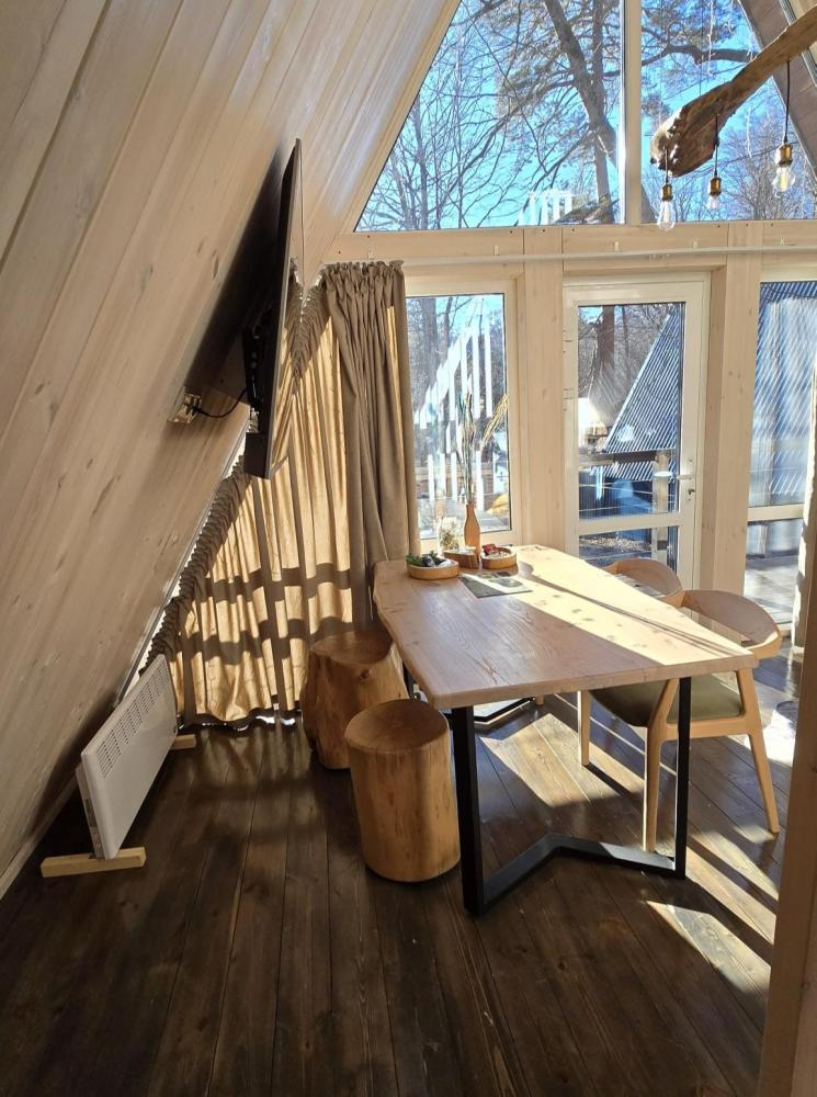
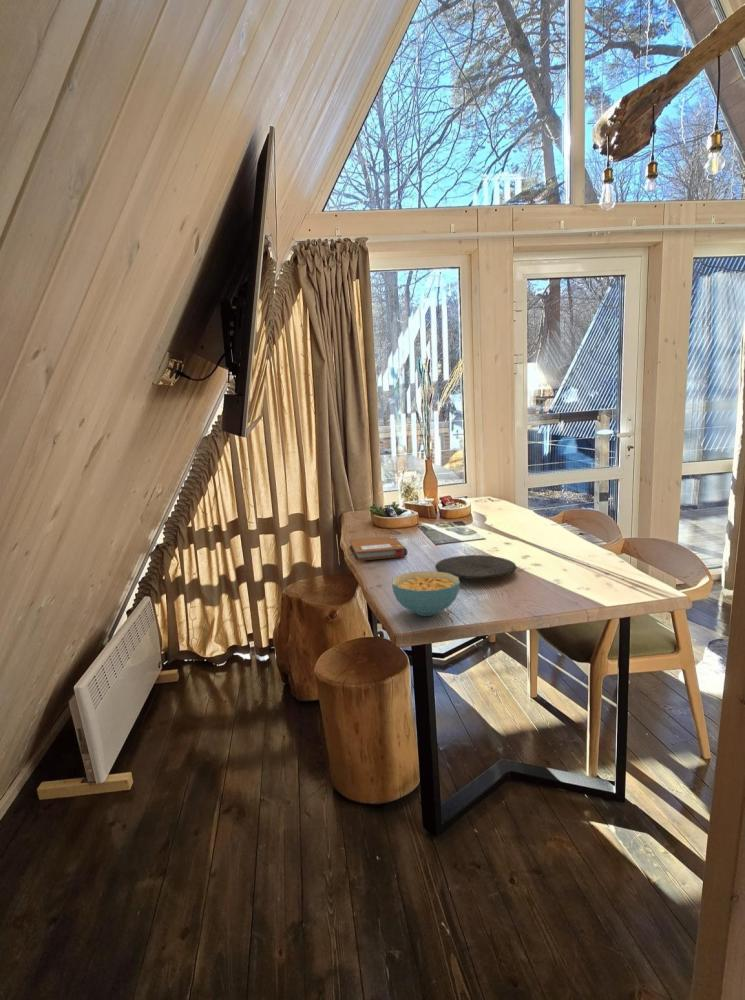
+ cereal bowl (425, 596)
+ plate (475, 569)
+ notebook (377, 547)
